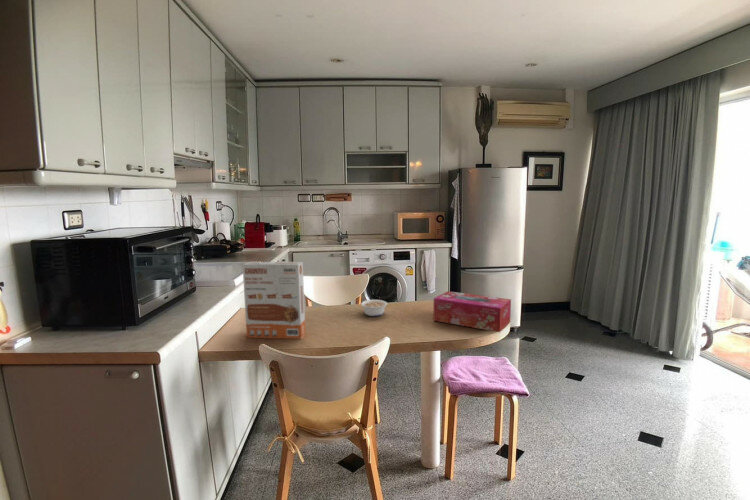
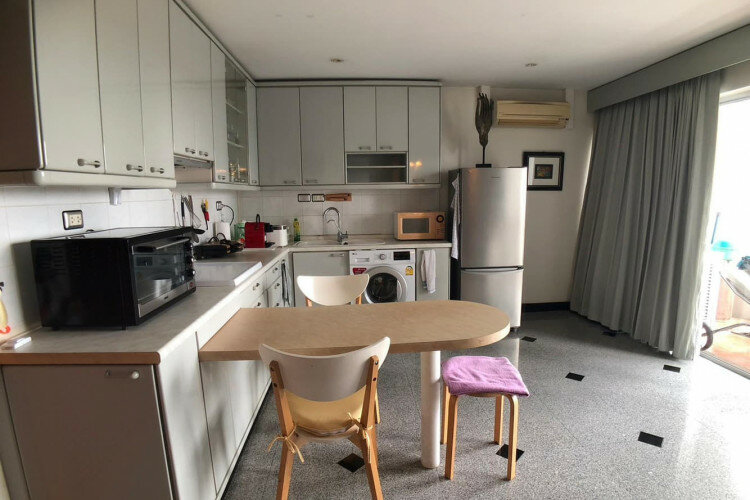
- cereal box (274, 299)
- tissue box (471, 310)
- legume (374, 307)
